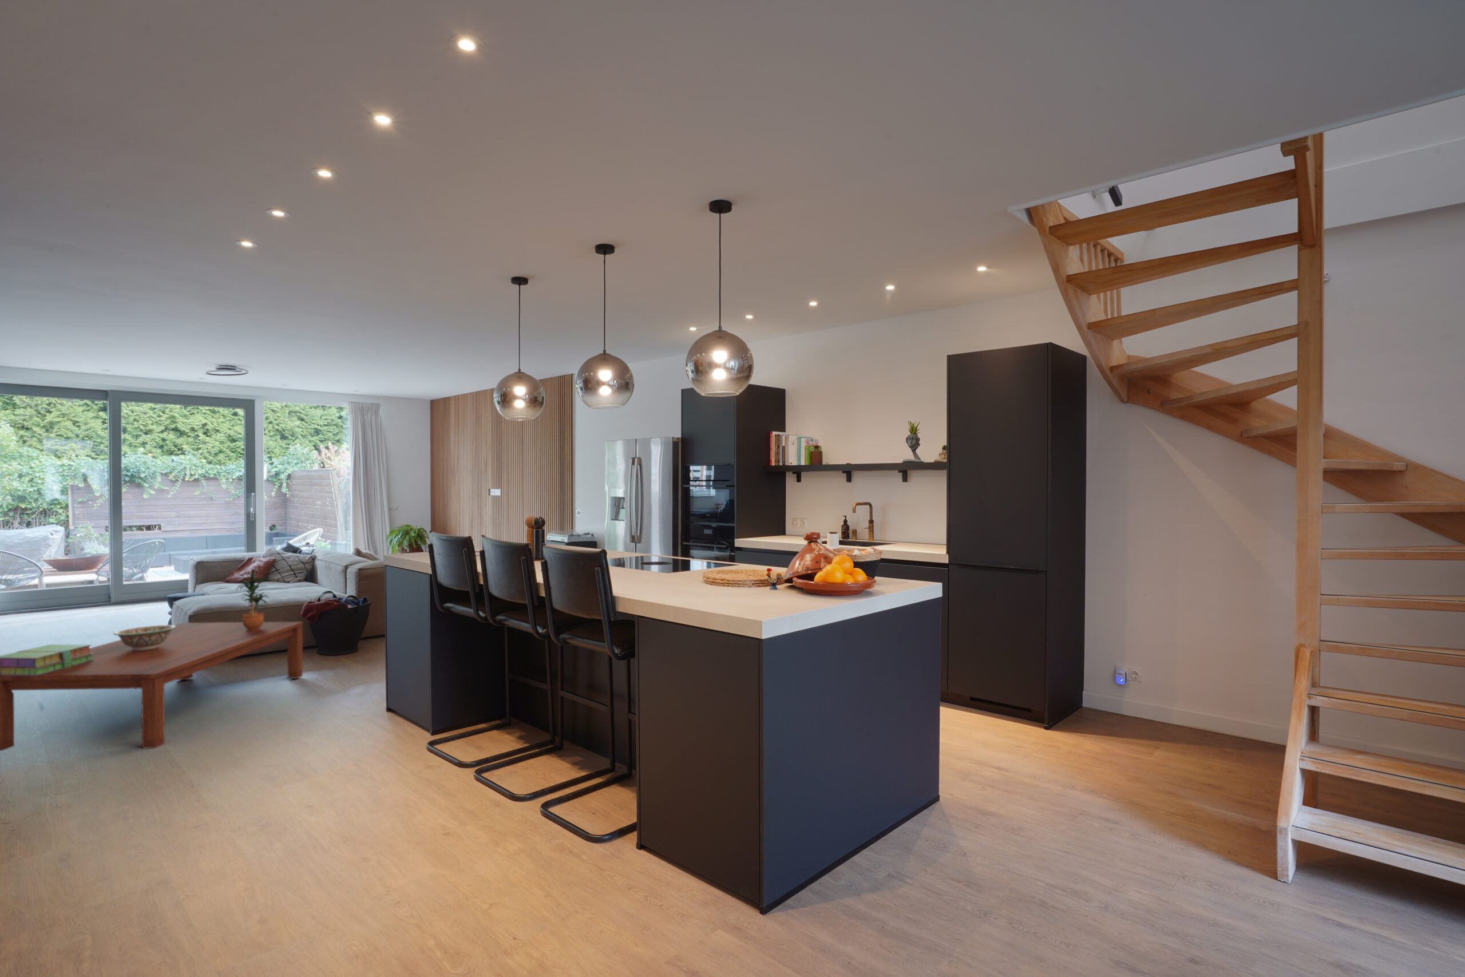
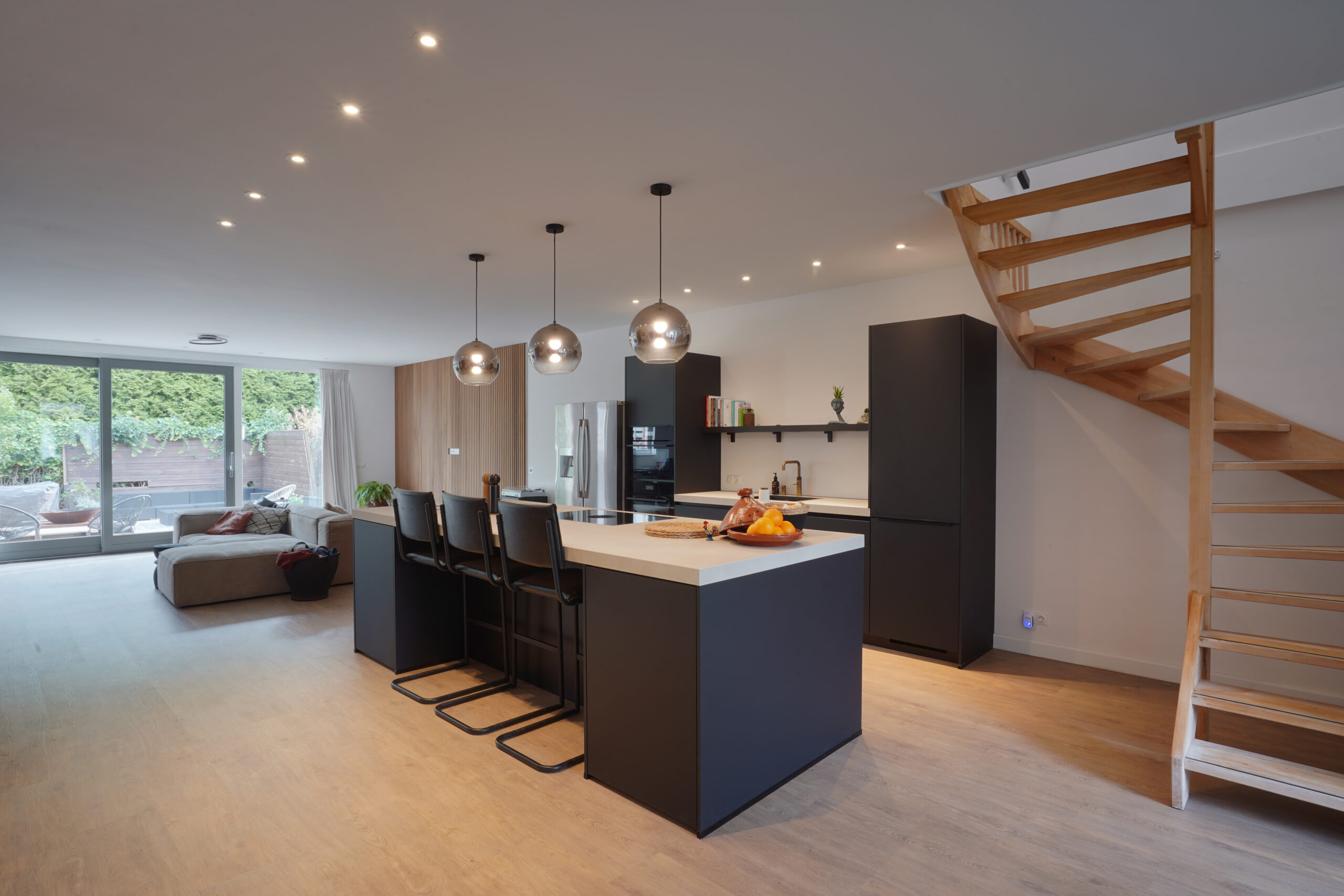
- decorative bowl (145, 638)
- potted plant (251, 599)
- coffee table (171, 676)
- stack of books (43, 659)
